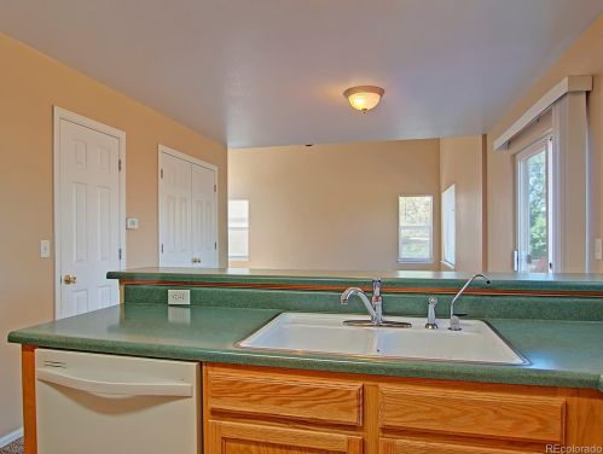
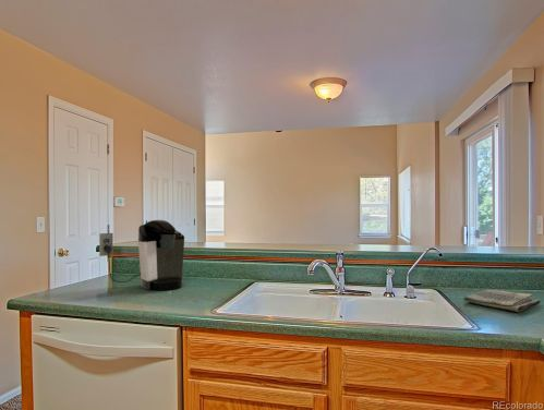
+ coffee maker (148, 253)
+ dish towel (501, 298)
